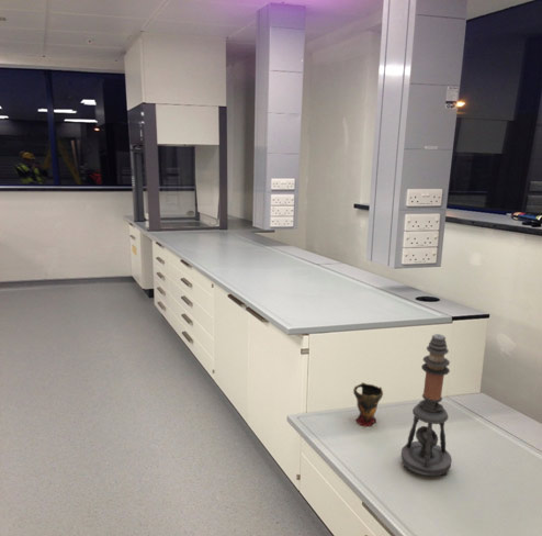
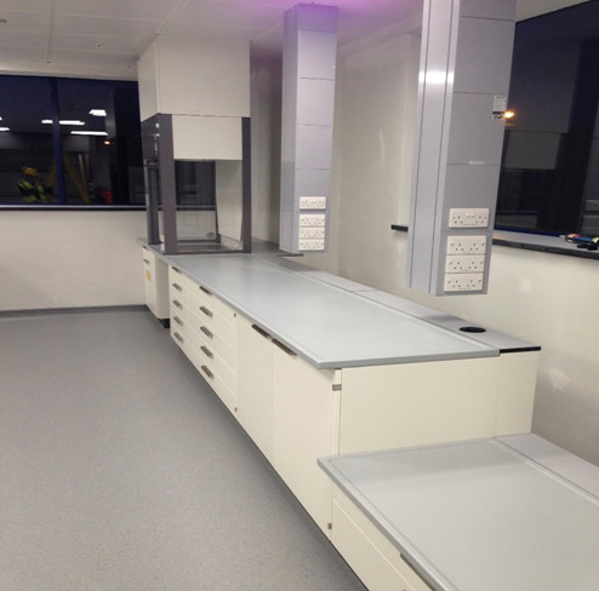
- microscope (431, 402)
- cup (366, 404)
